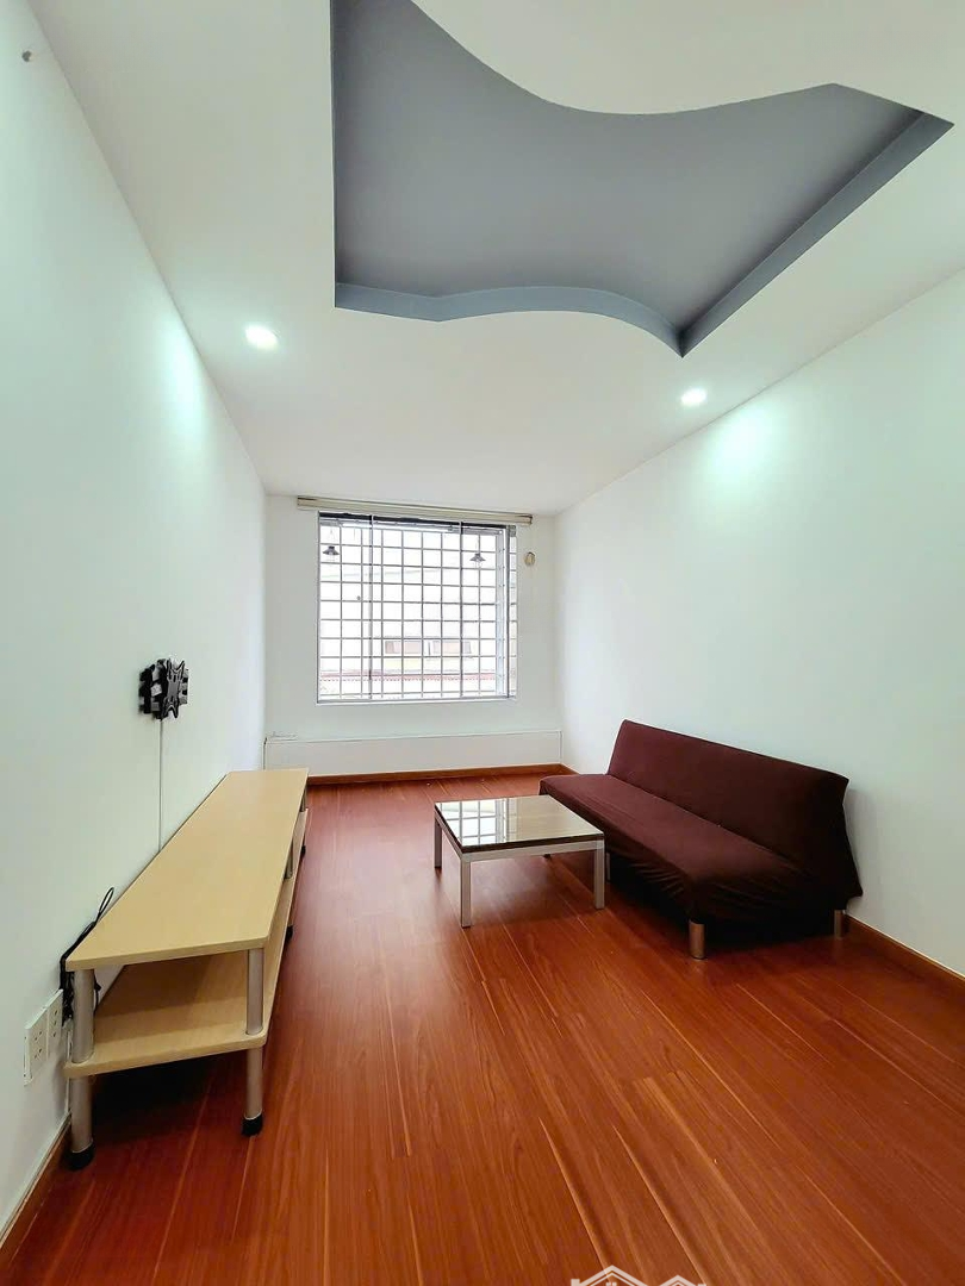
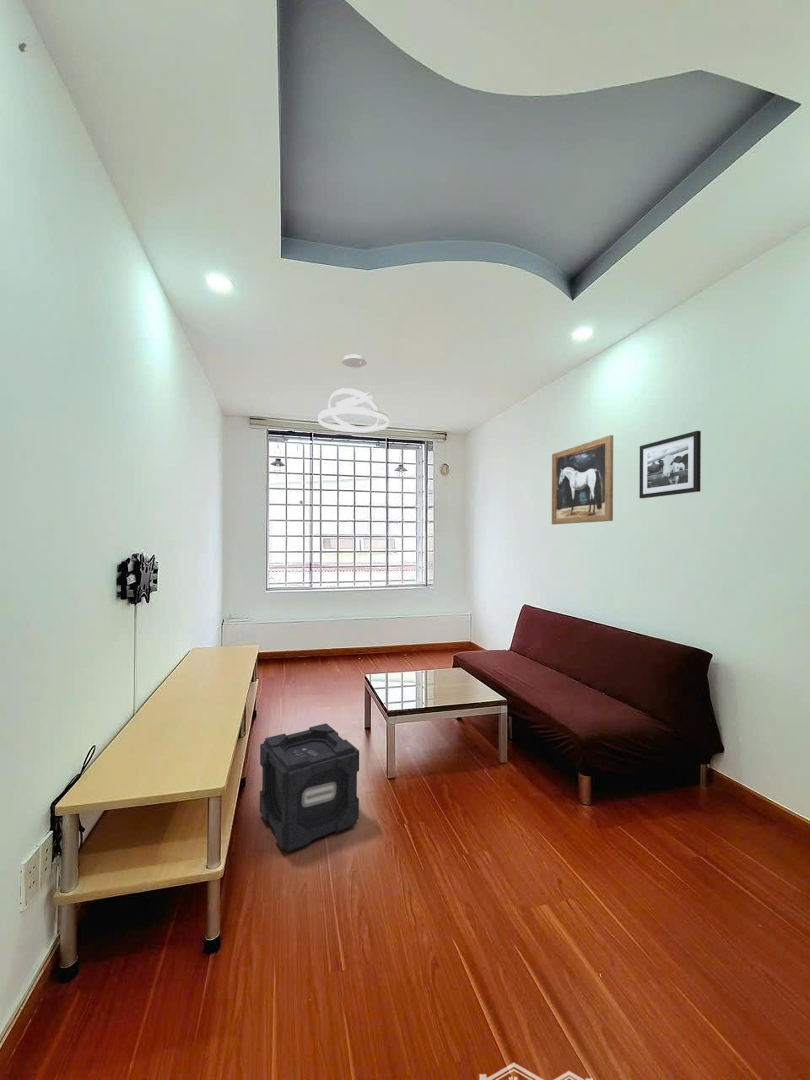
+ picture frame (667, 467)
+ storage crate (308, 781)
+ pendant light (354, 393)
+ wall art (579, 484)
